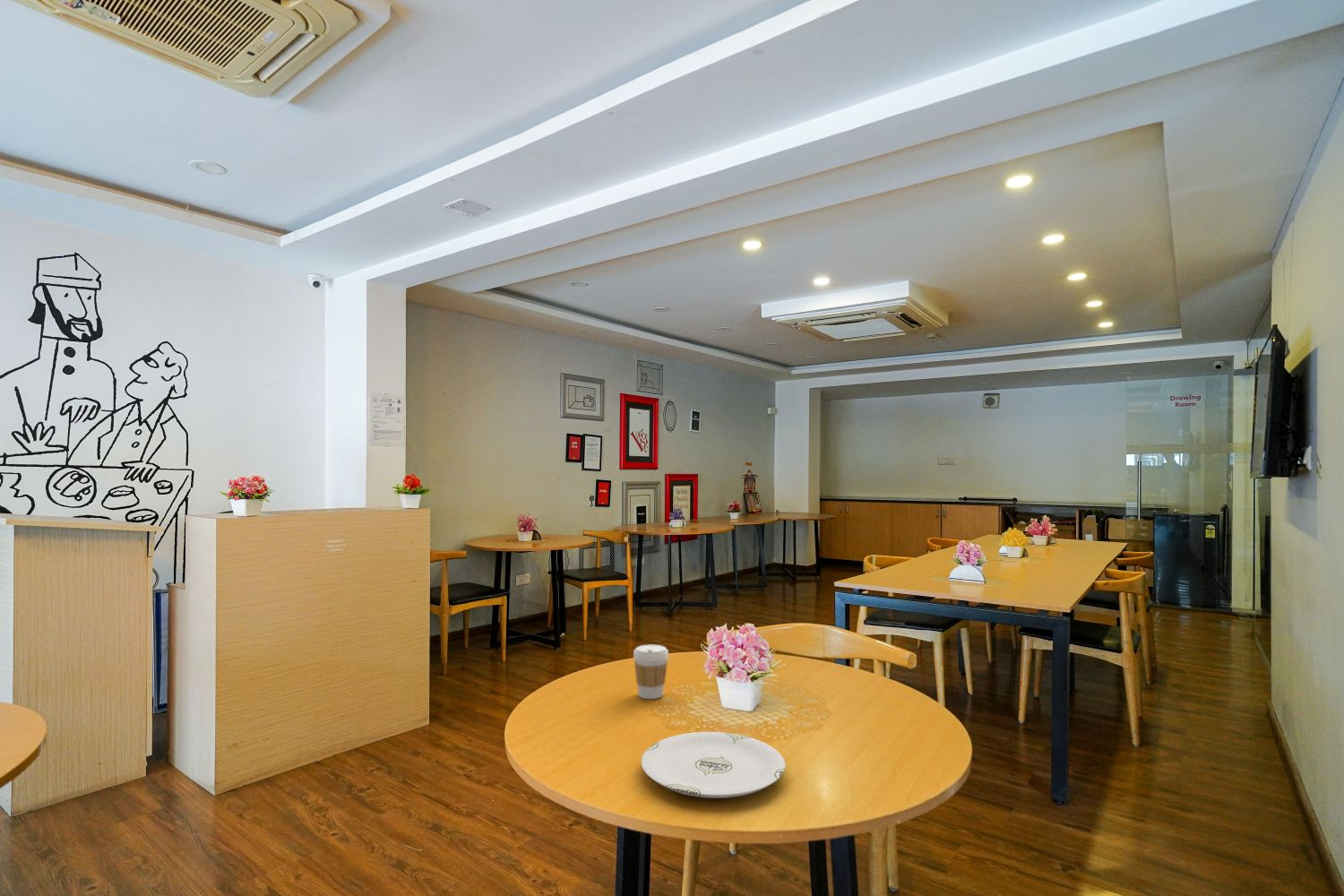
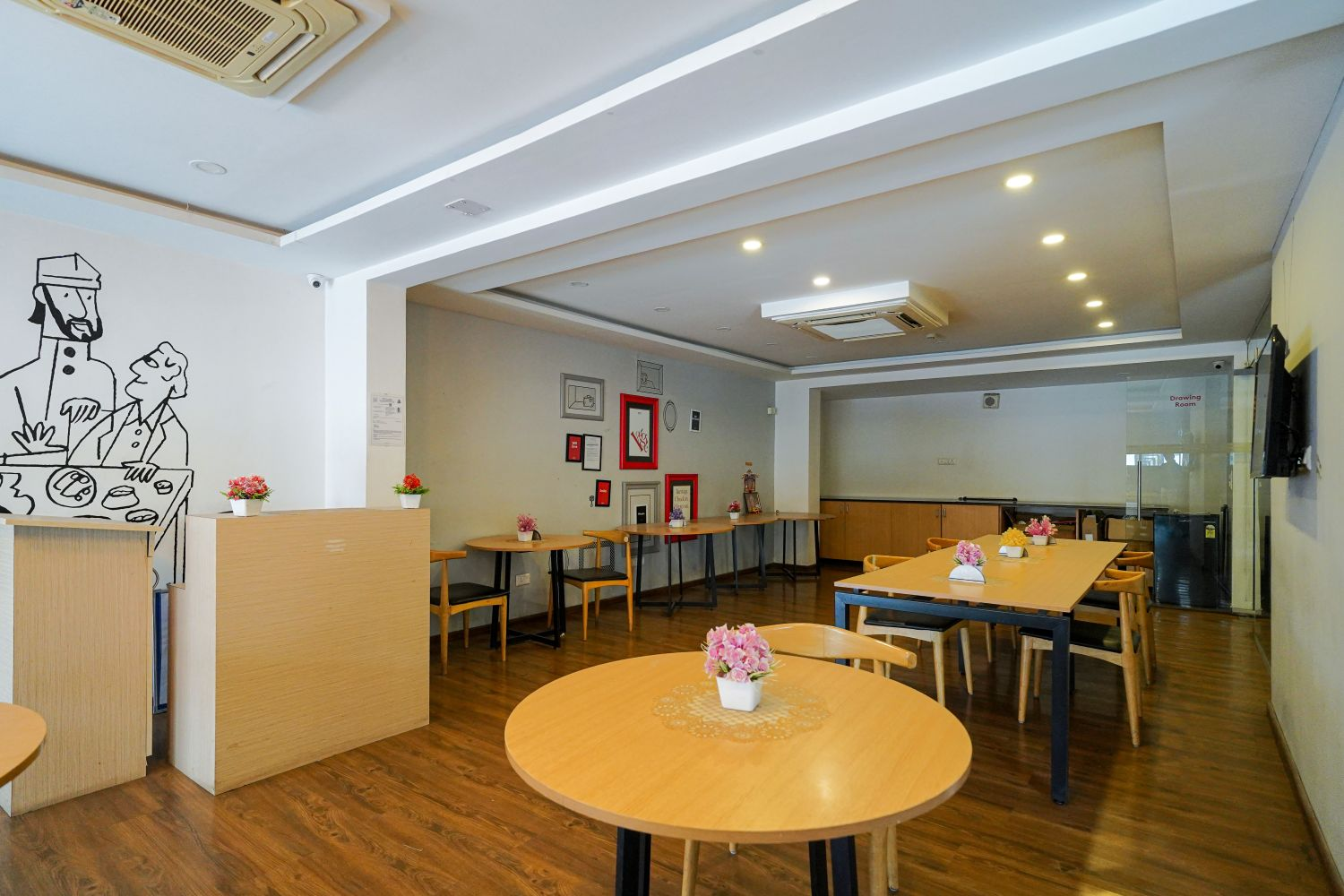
- plate (712, 765)
- coffee cup (650, 670)
